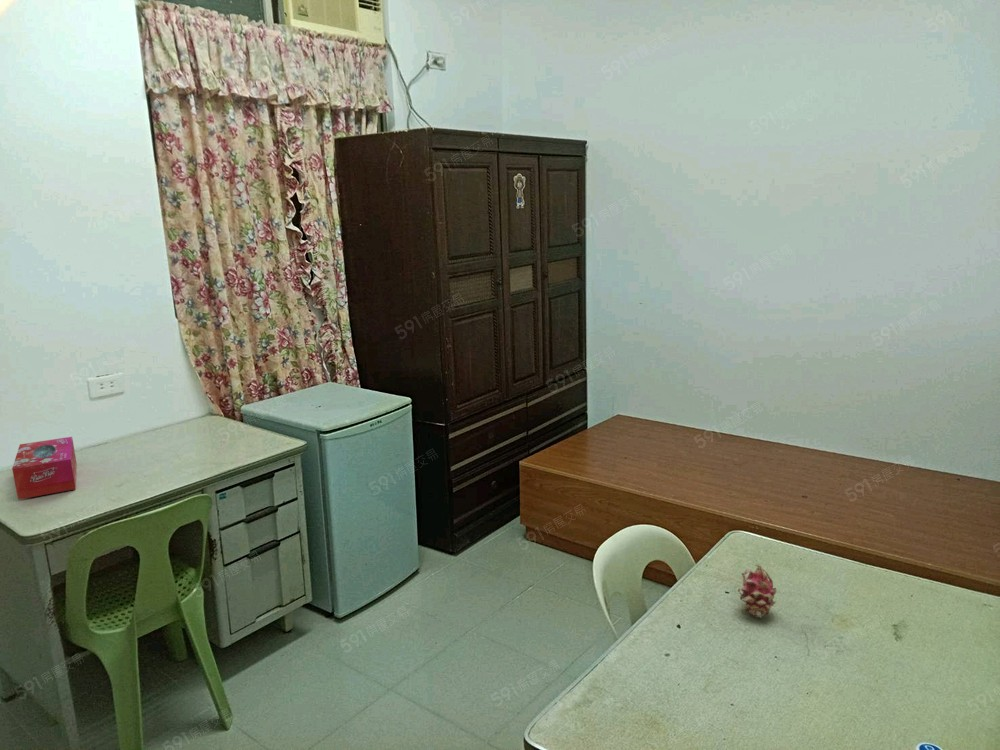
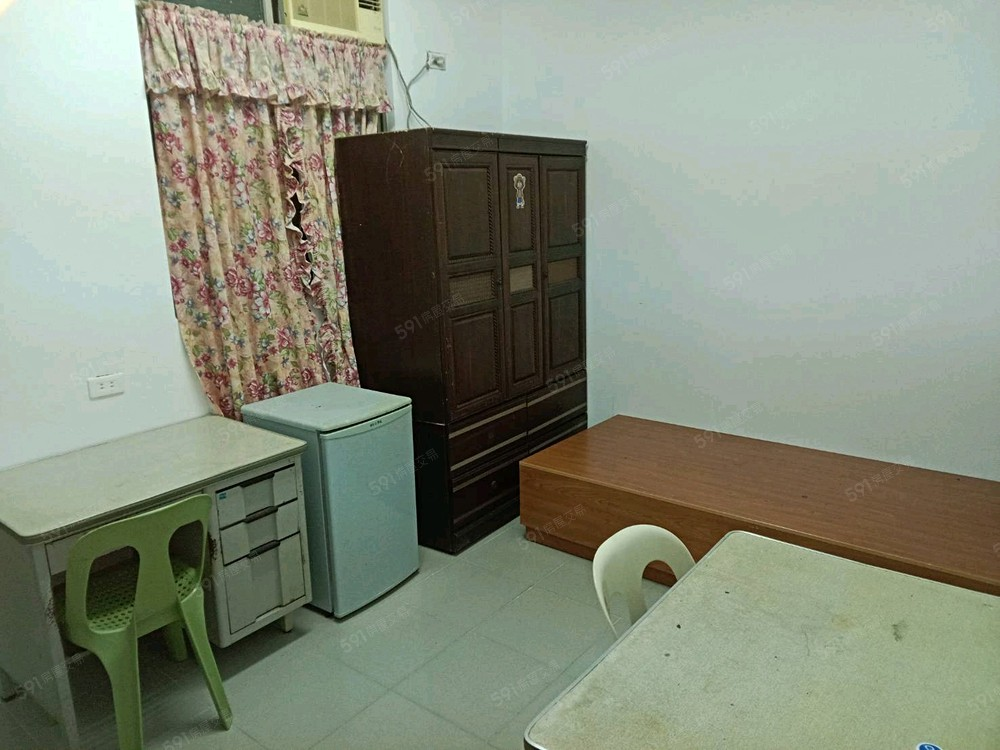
- fruit (756, 589)
- tissue box (46, 466)
